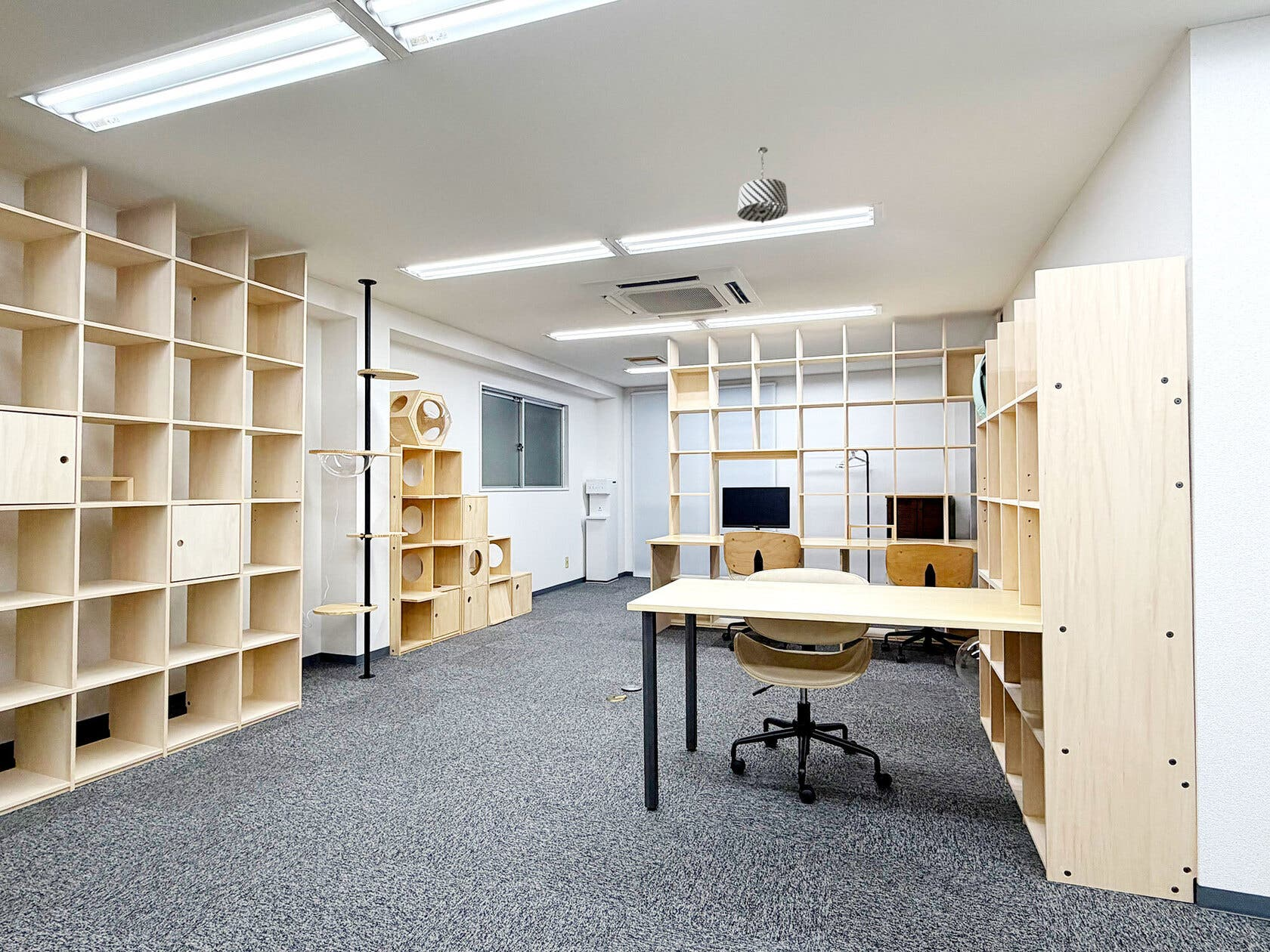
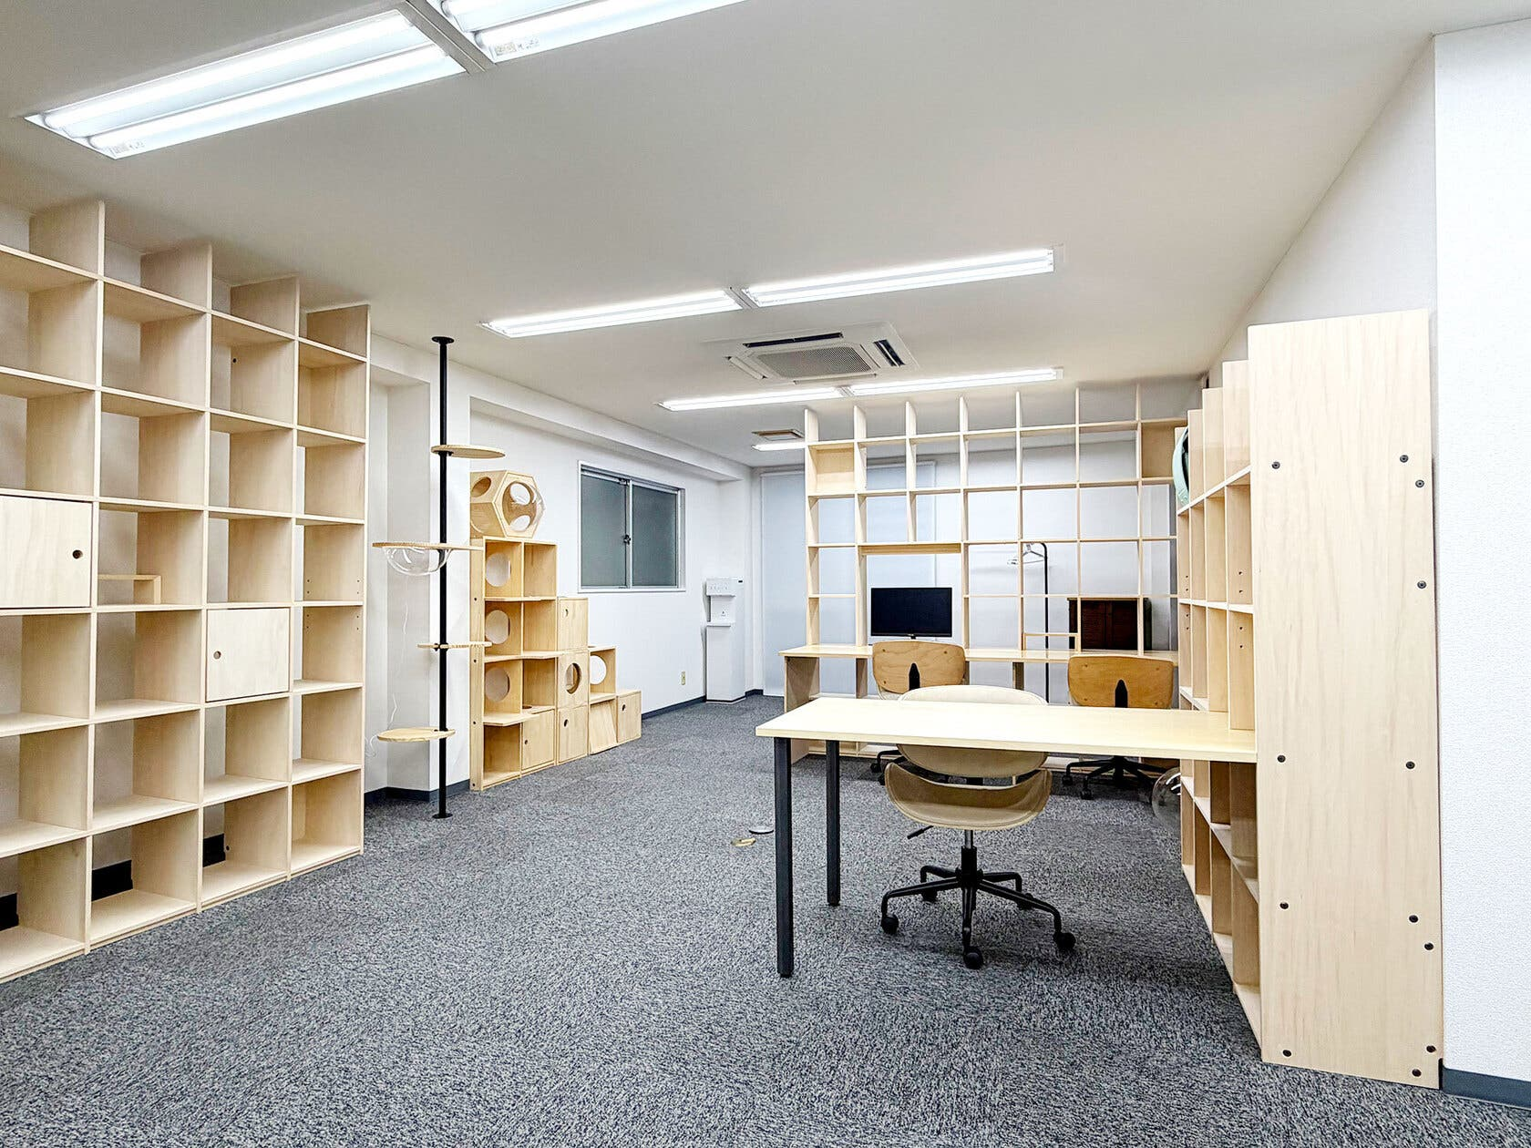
- pendant light (762, 186)
